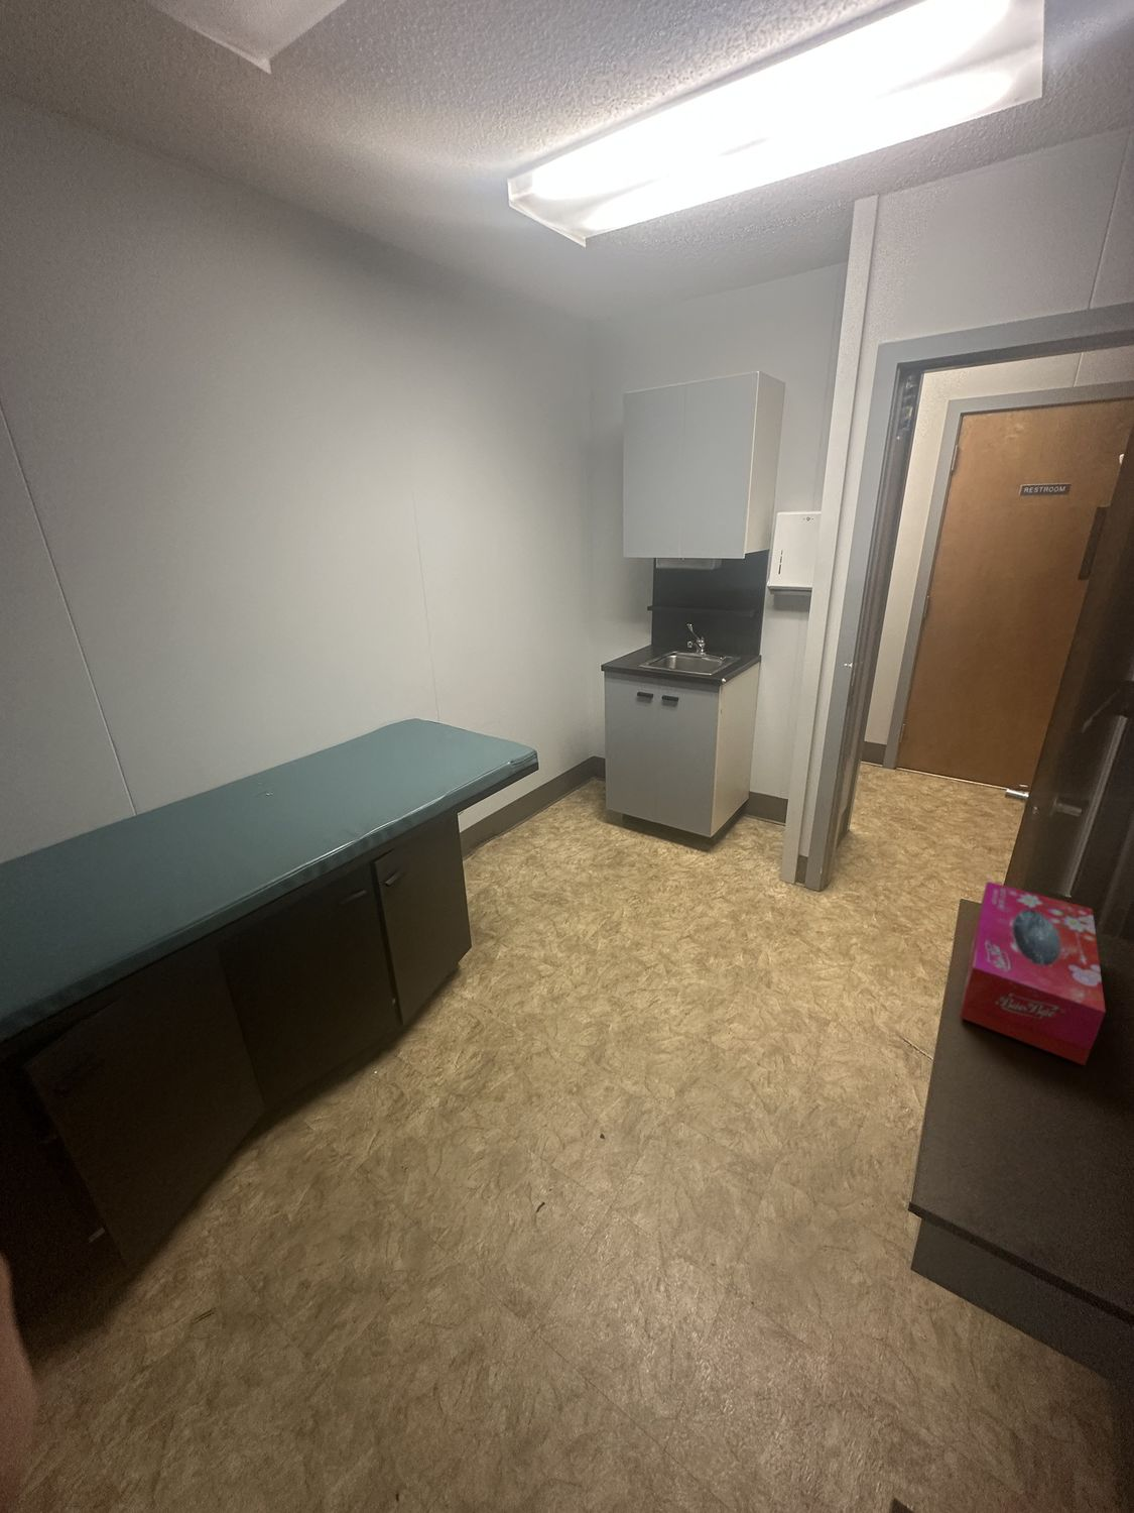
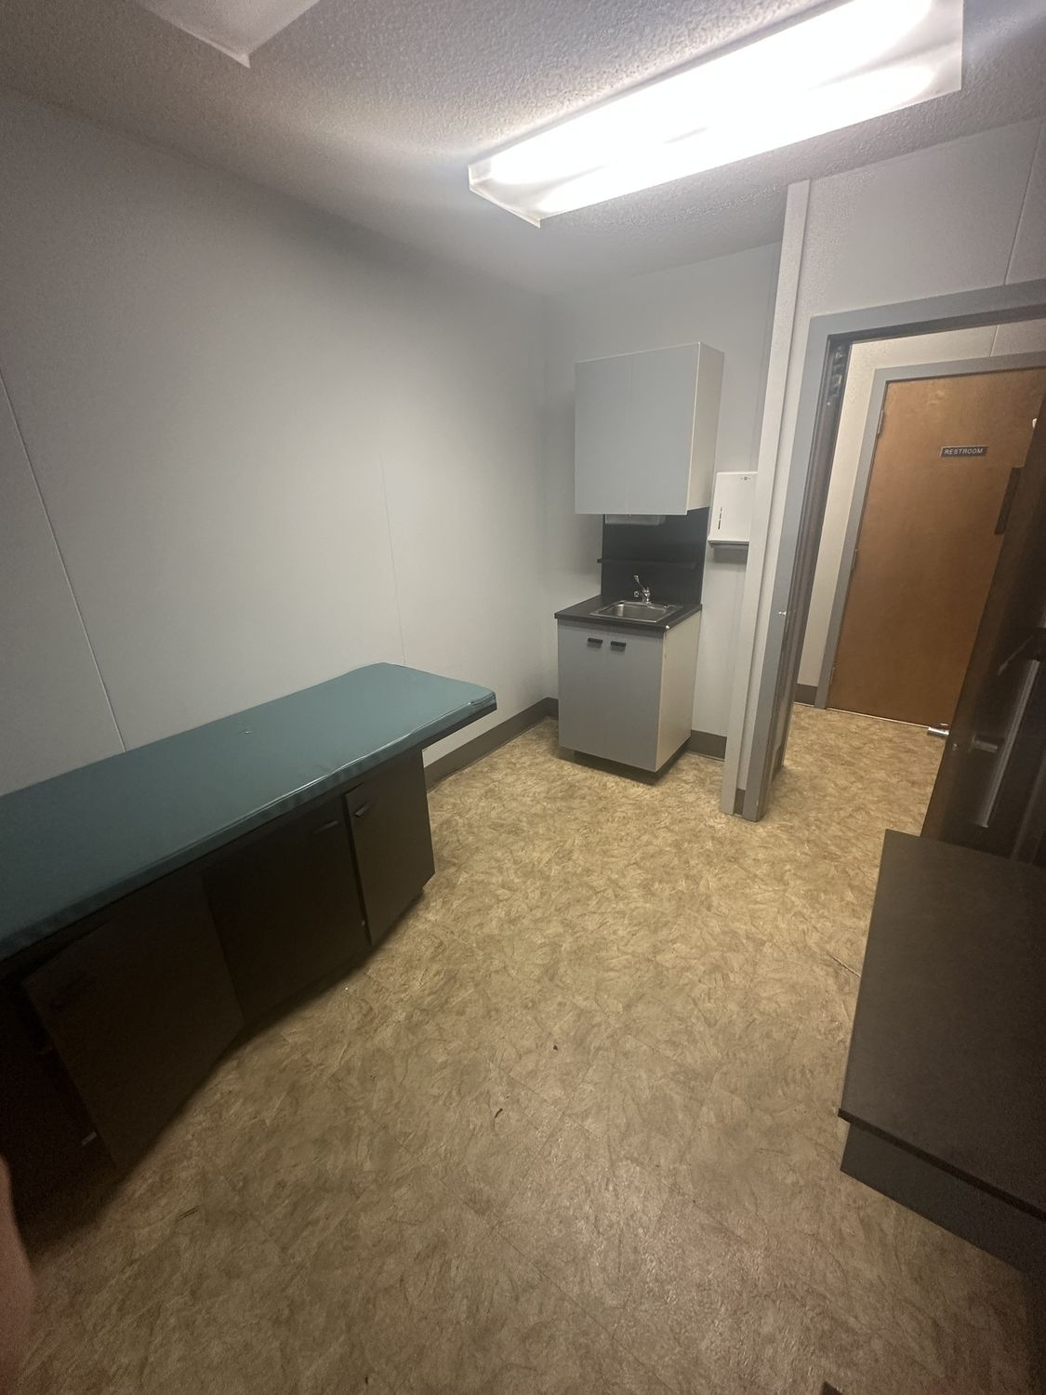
- tissue box (1028, 960)
